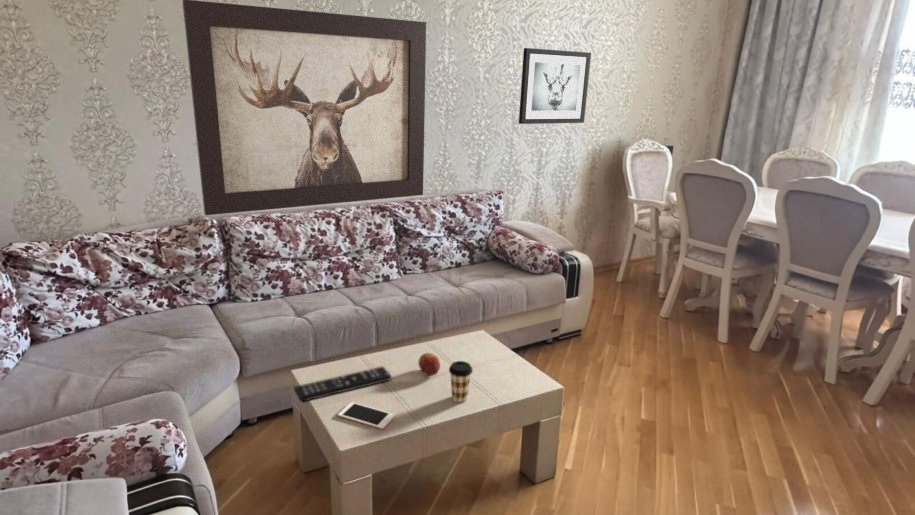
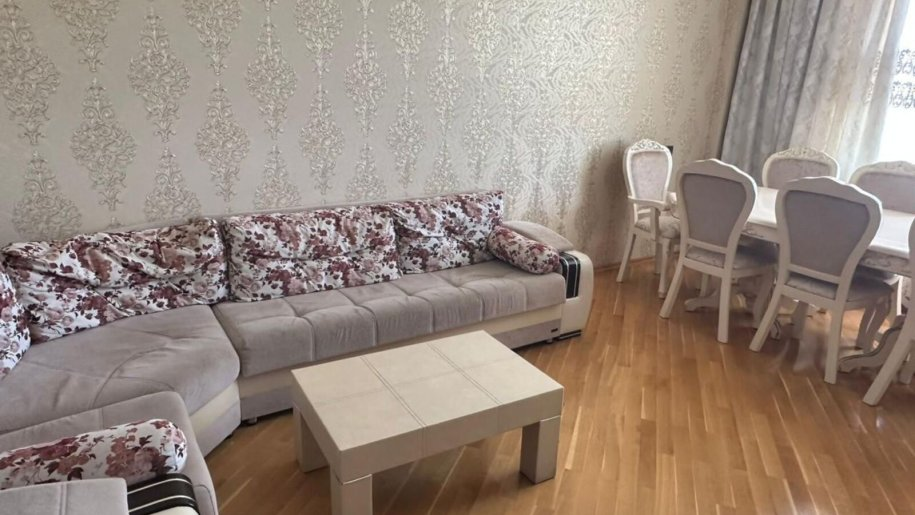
- wall art (555, 87)
- coffee cup (460, 382)
- fruit (428, 363)
- remote control (344, 382)
- cell phone (366, 415)
- wall art (321, 112)
